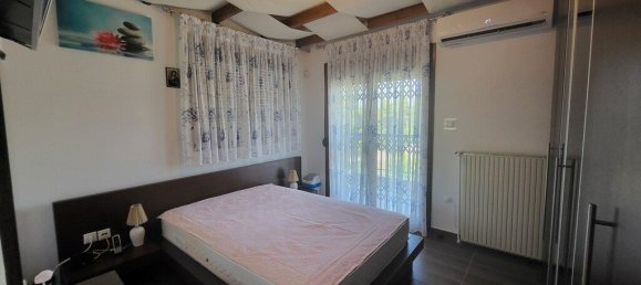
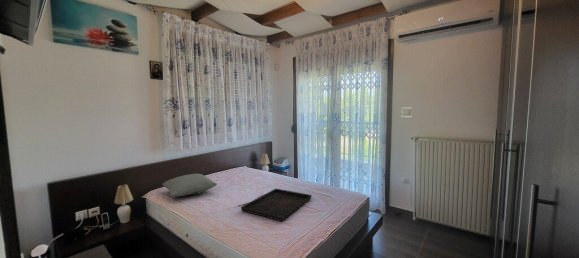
+ serving tray (278, 202)
+ pillow (189, 184)
